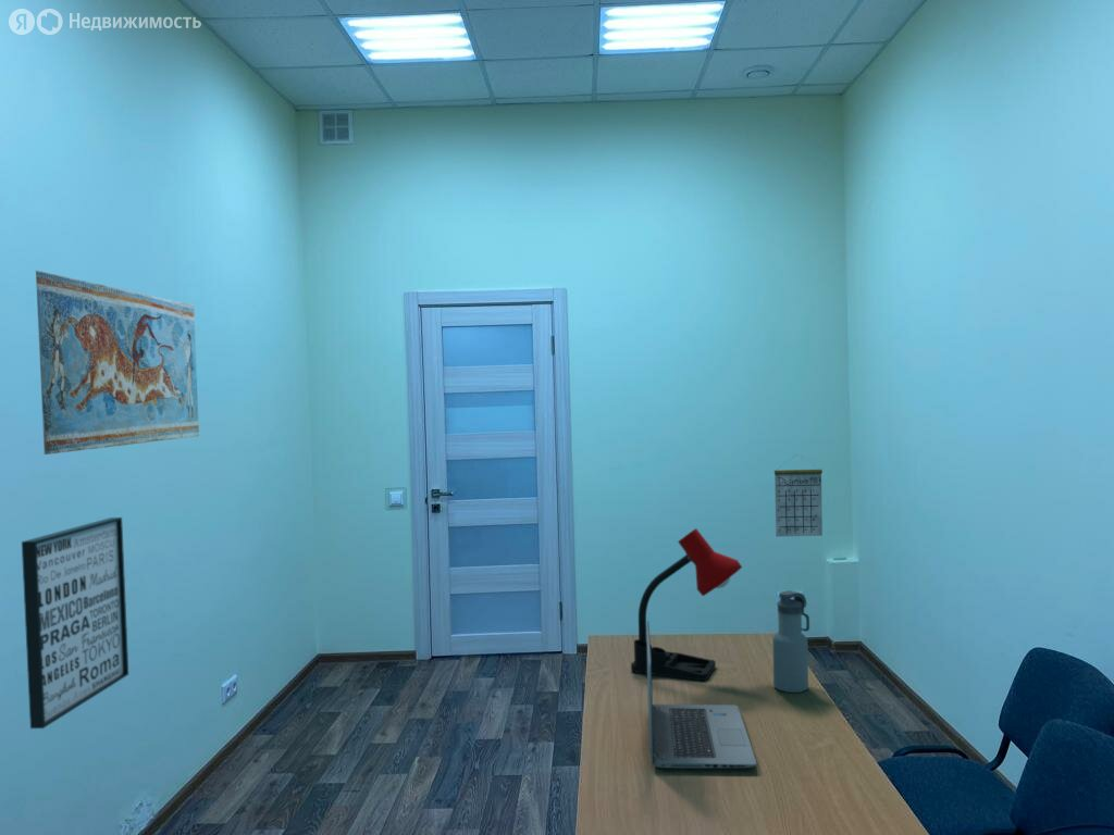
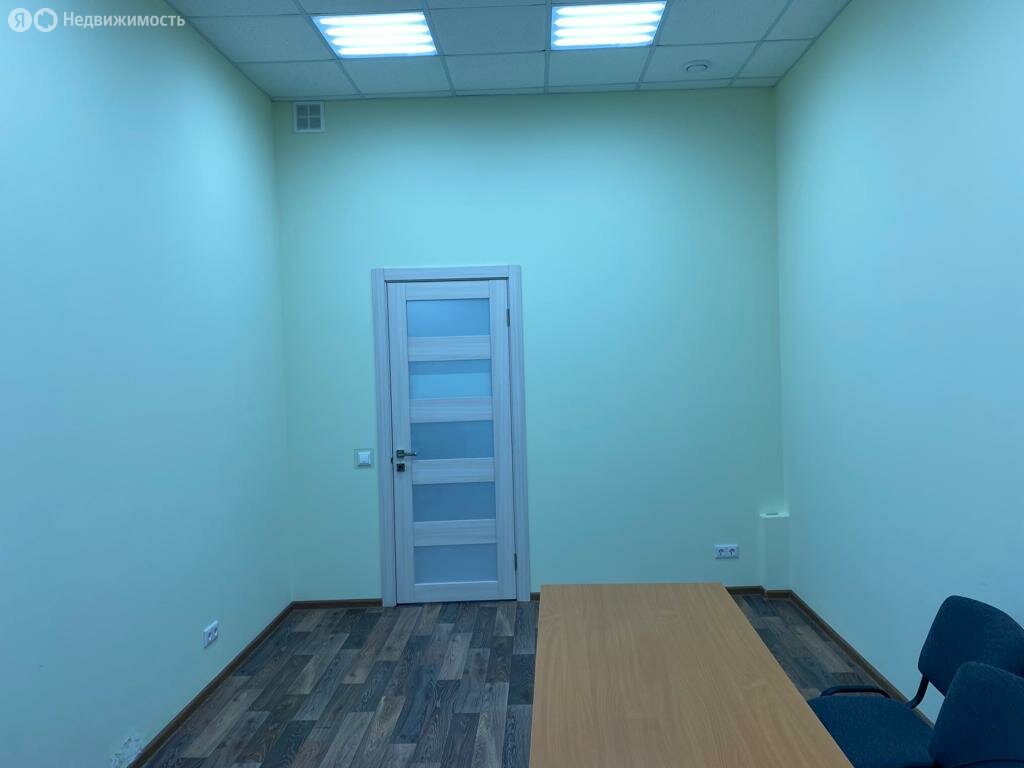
- calendar (799, 495)
- fresco (131, 366)
- wall art (79, 613)
- laptop (696, 705)
- desk lamp (697, 589)
- water bottle (790, 639)
